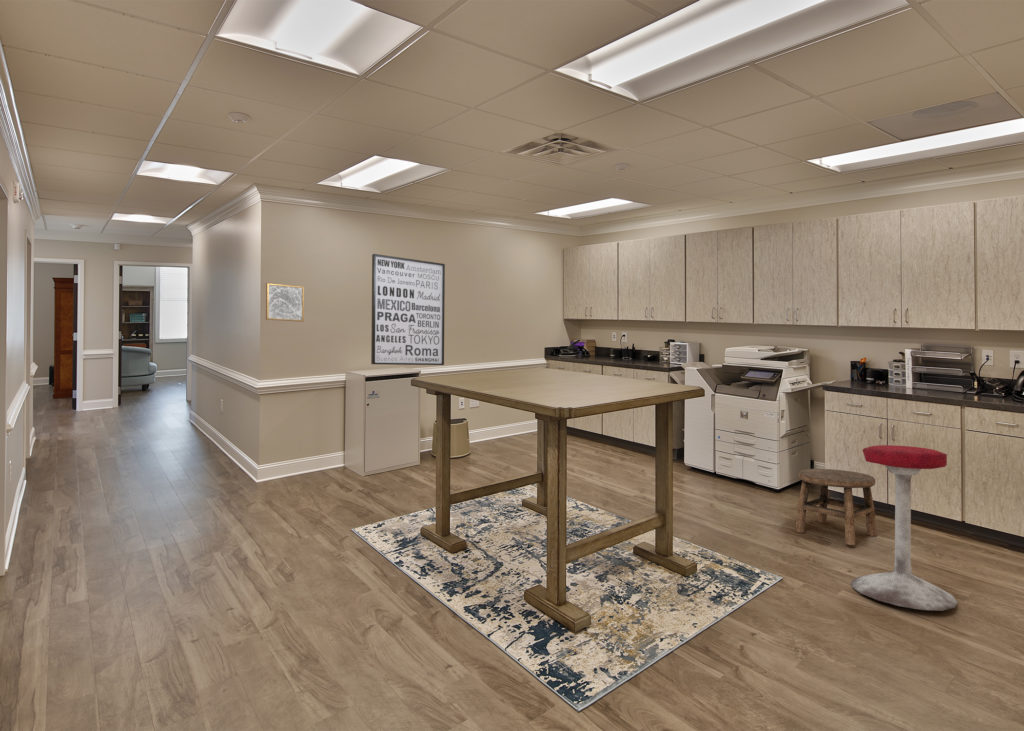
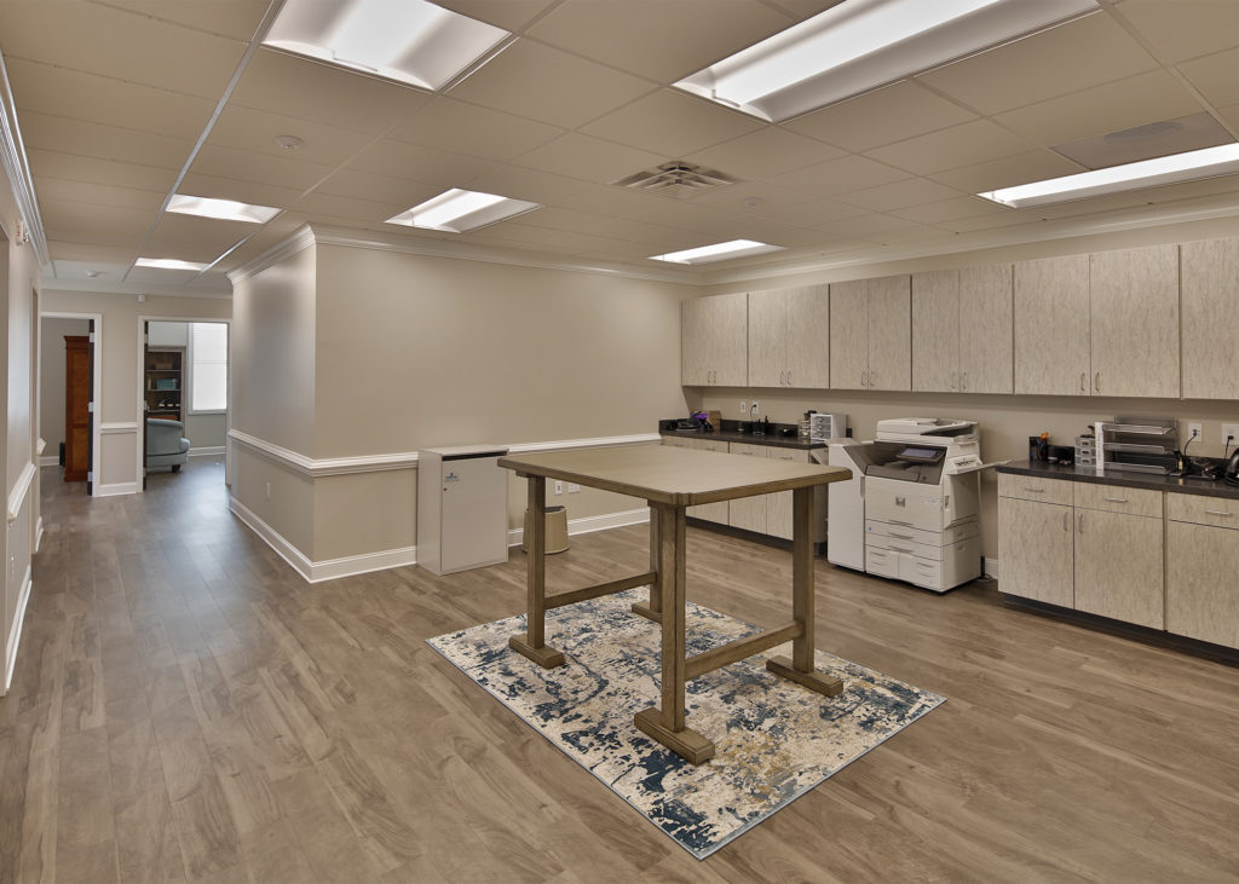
- stool (901, 520)
- wall art (409, 312)
- stool (835, 503)
- wall art (285, 302)
